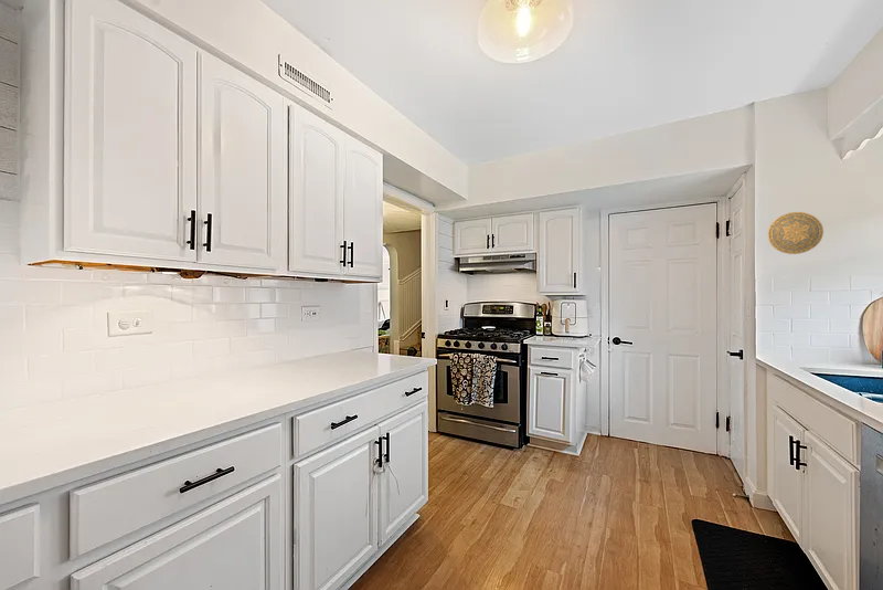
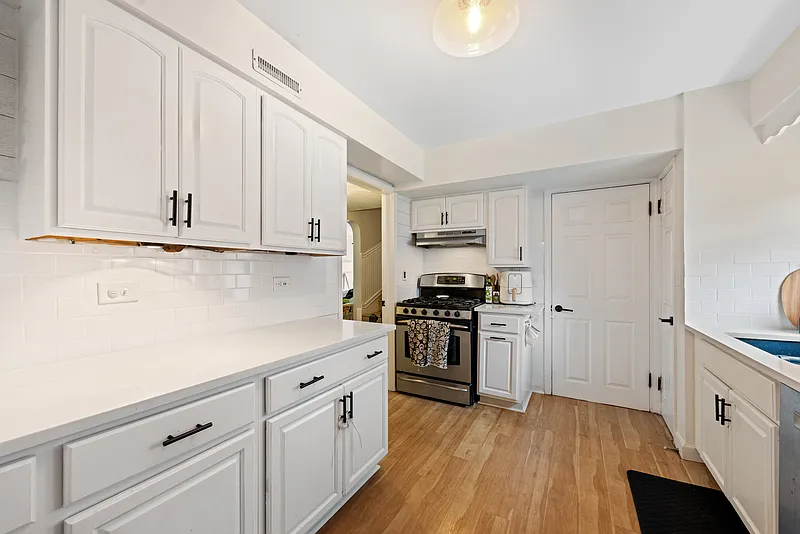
- decorative plate (795, 232)
